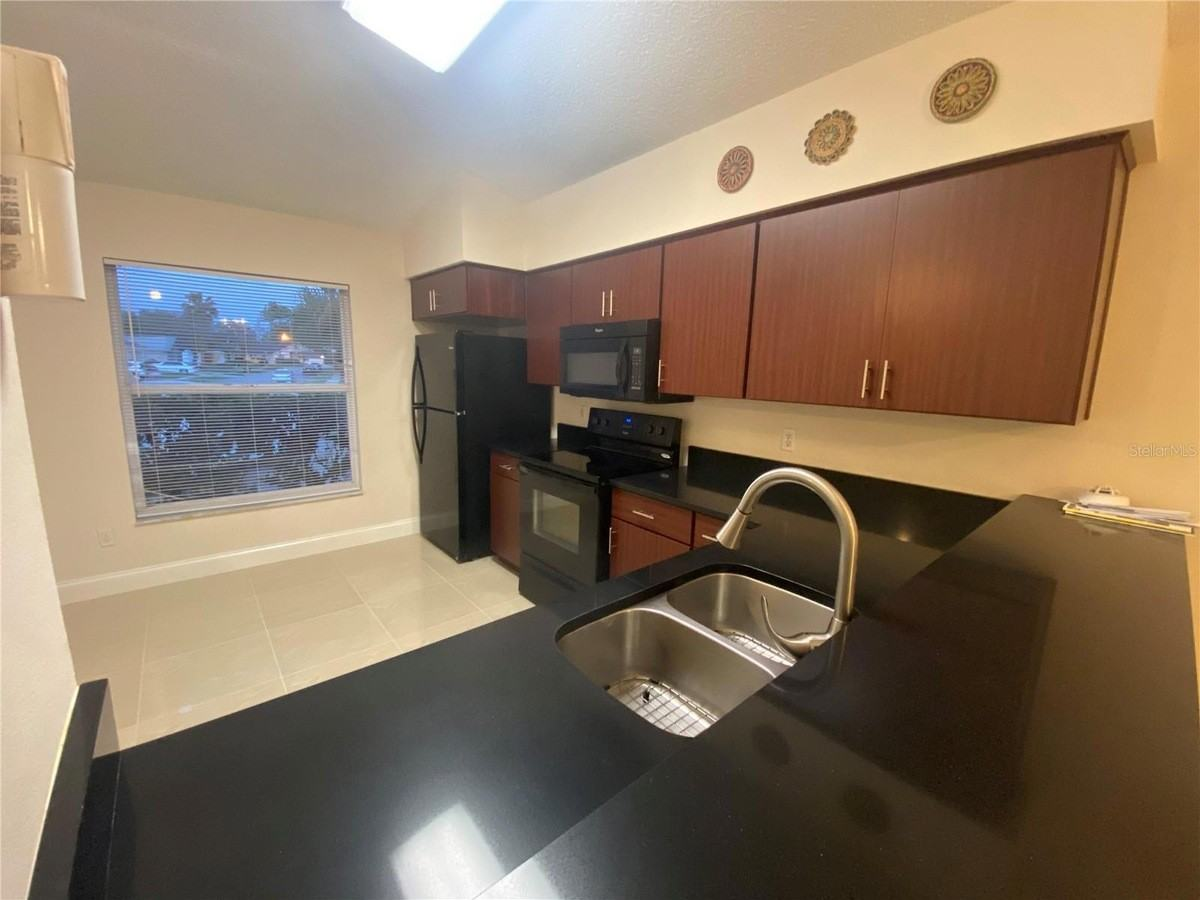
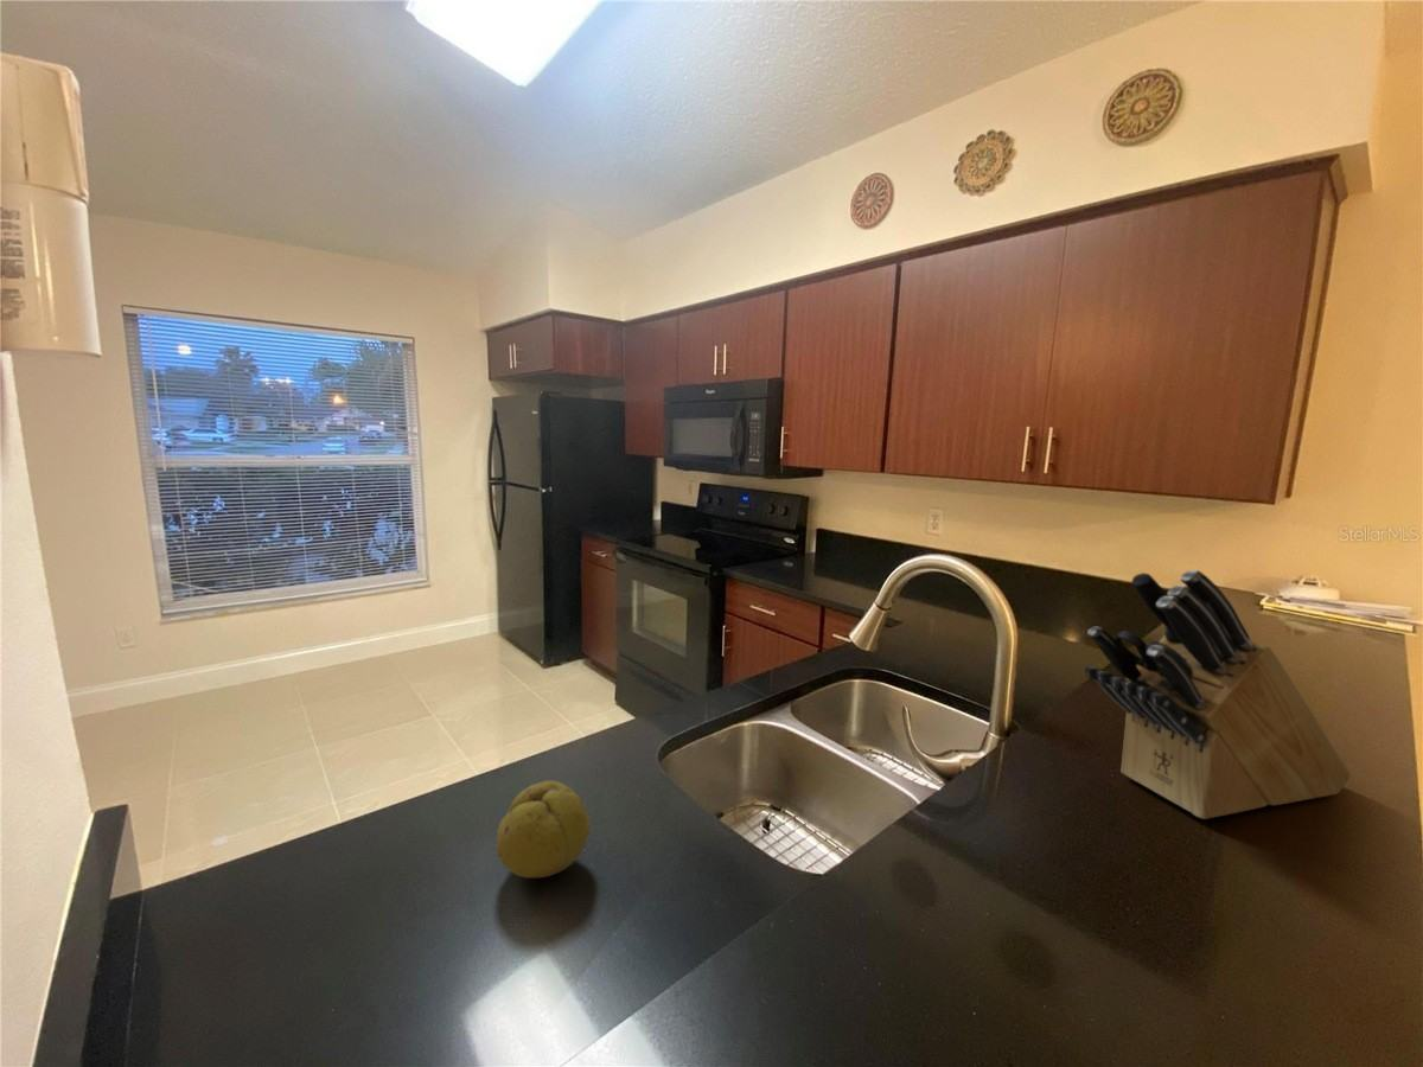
+ fruit (543, 829)
+ knife block (1220, 679)
